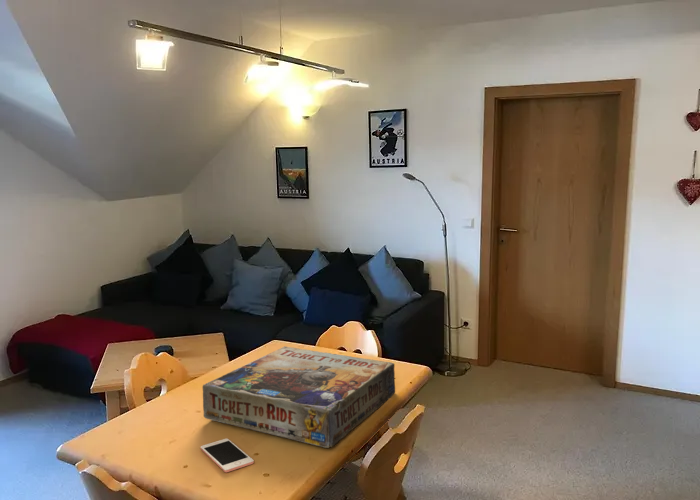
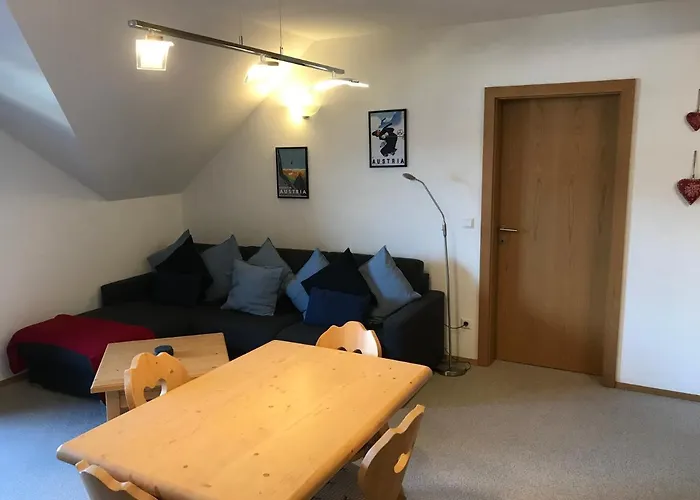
- board game (304, 389)
- cell phone (226, 454)
